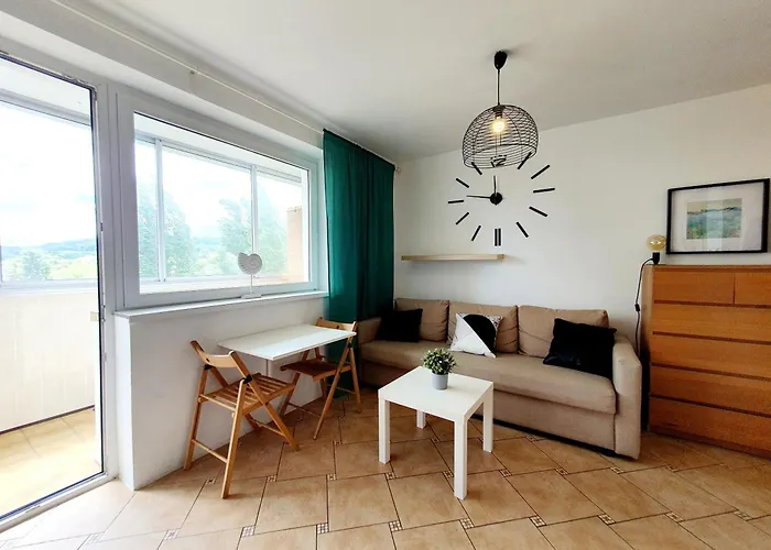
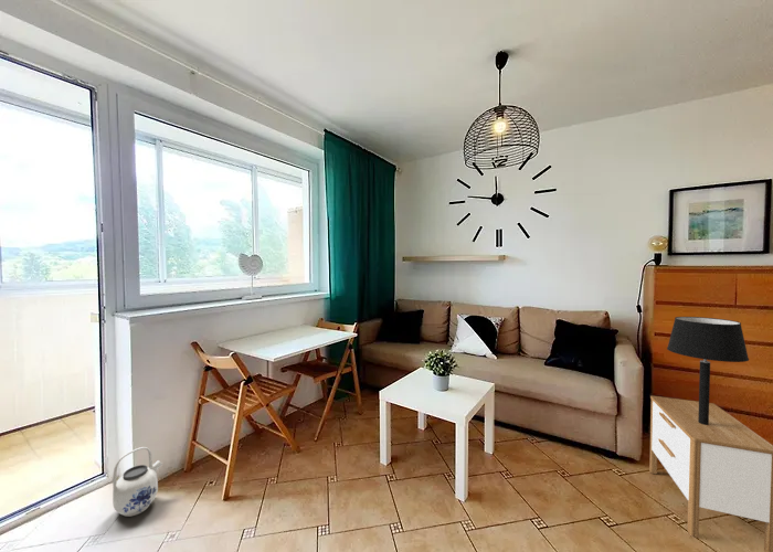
+ table lamp (705, 371)
+ teapot (138, 477)
+ nightstand (701, 461)
